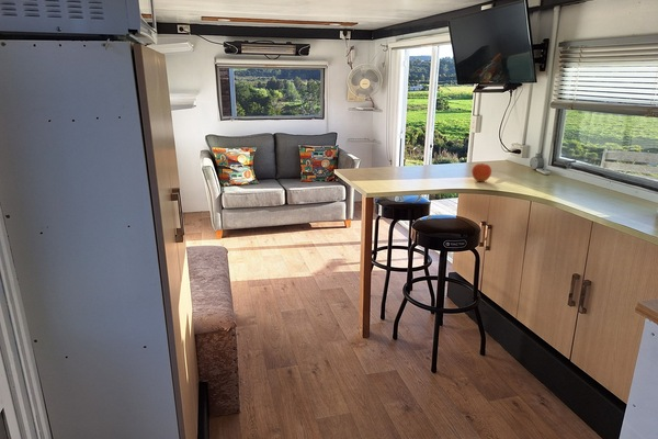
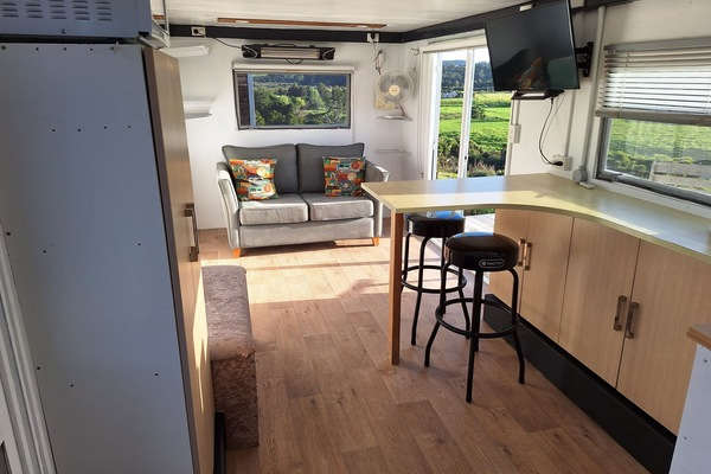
- fruit (481, 171)
